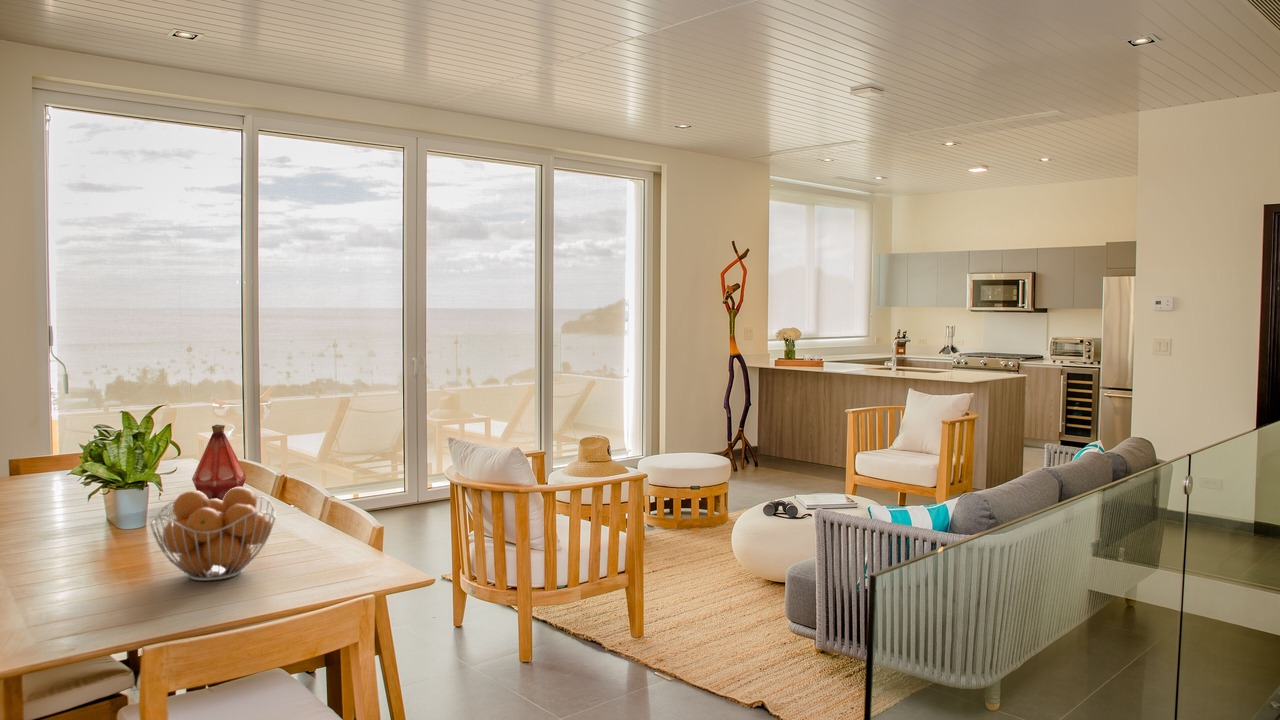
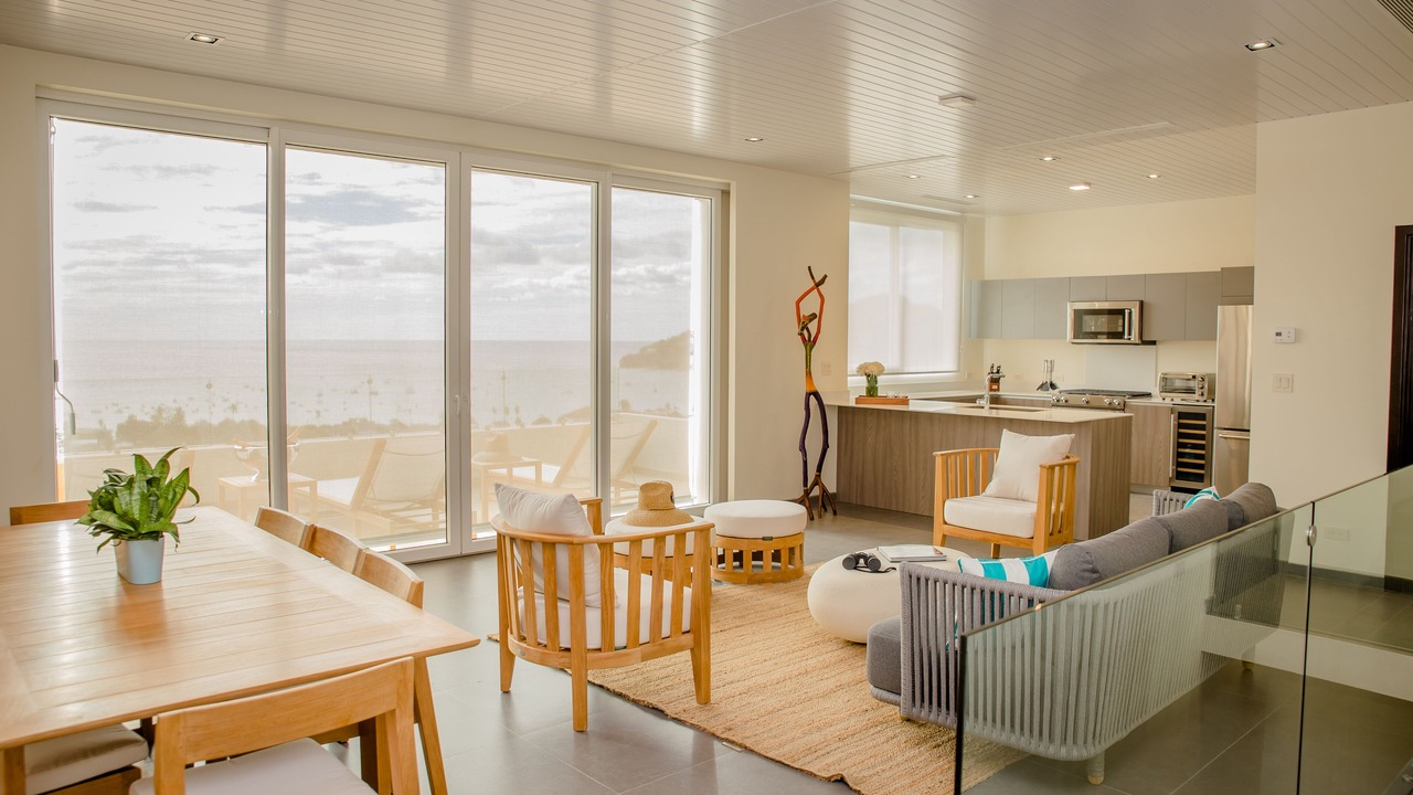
- fruit basket (215, 531)
- bottle (218, 462)
